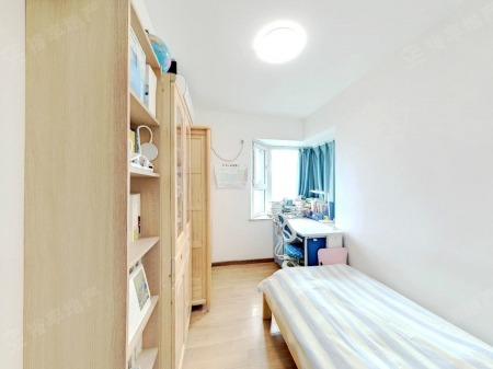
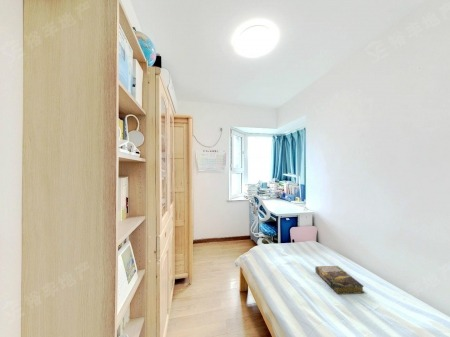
+ book (337, 278)
